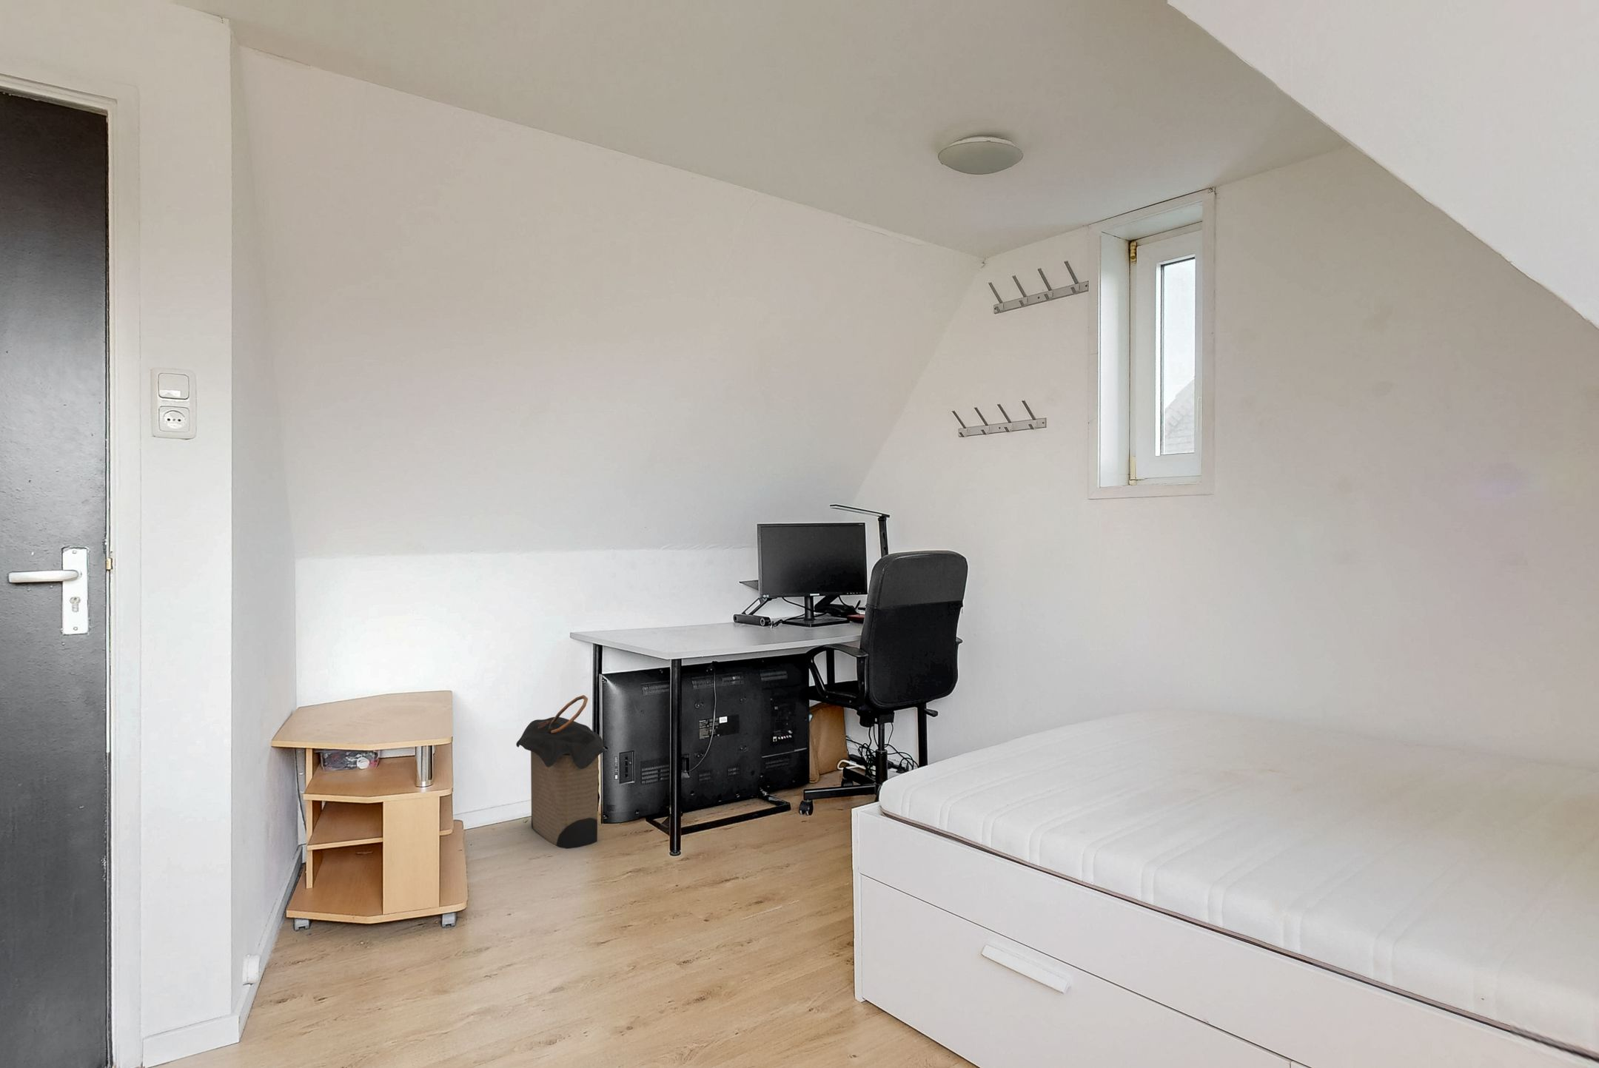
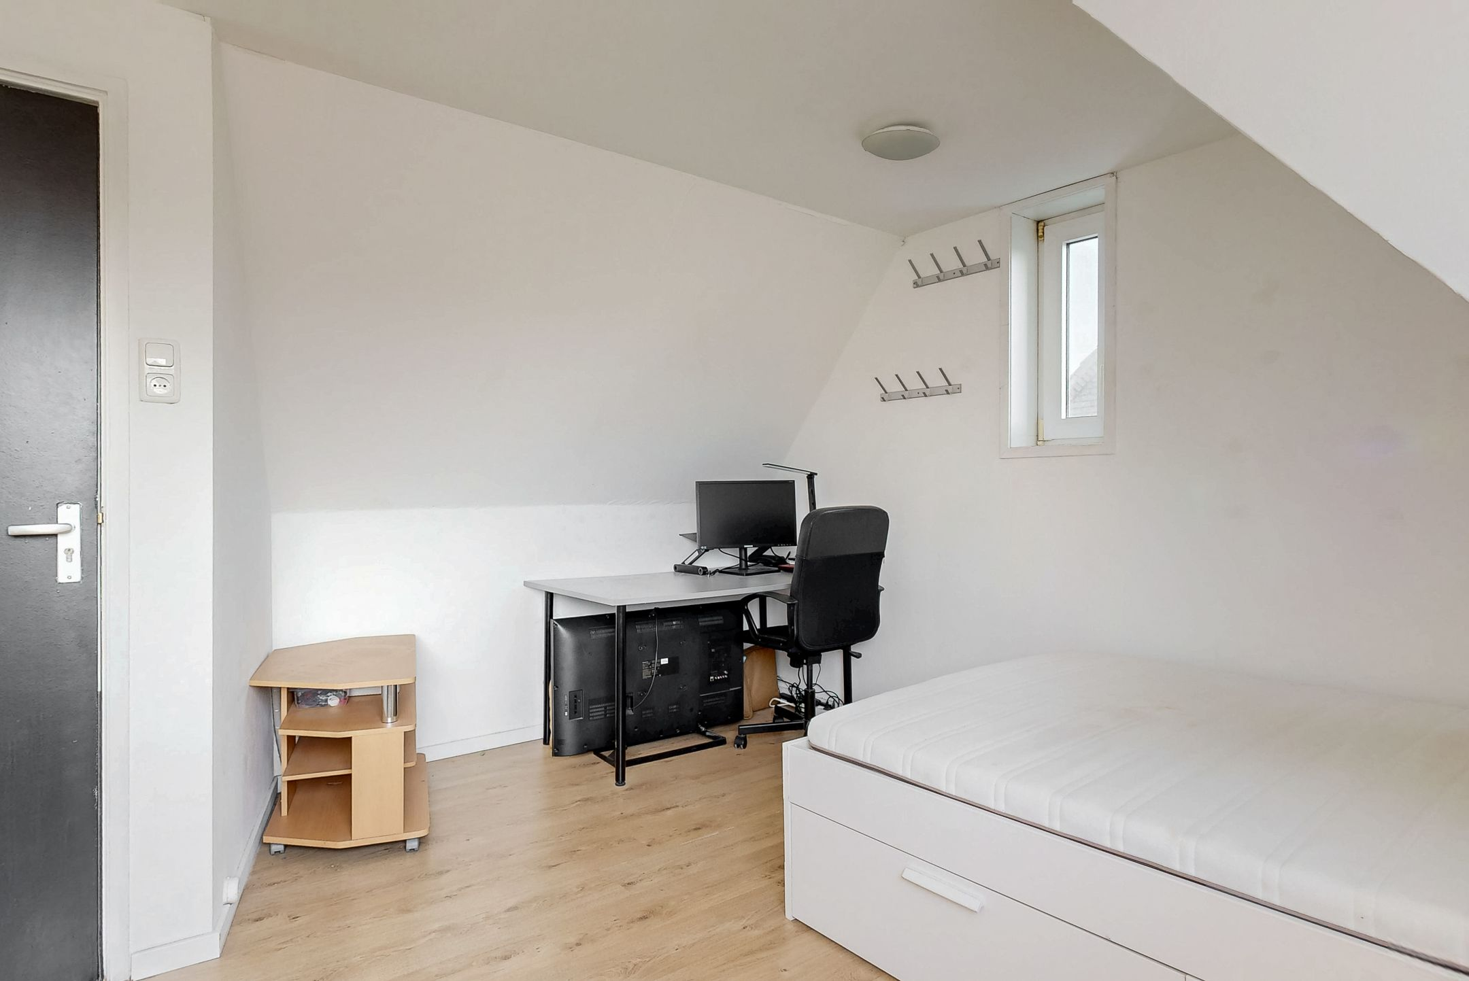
- laundry hamper (559, 764)
